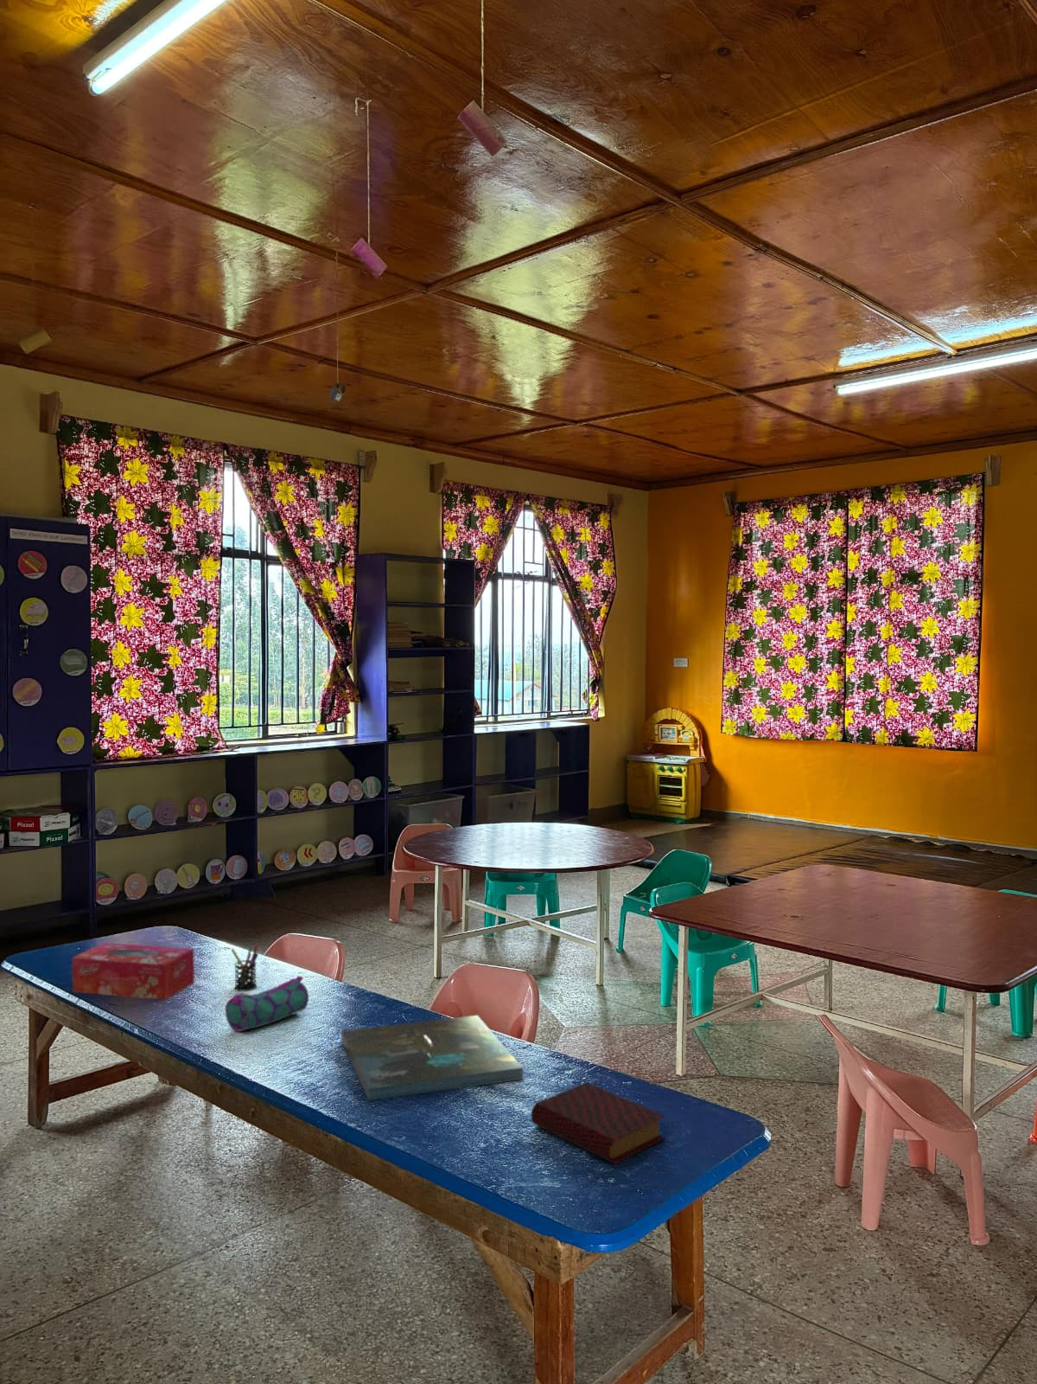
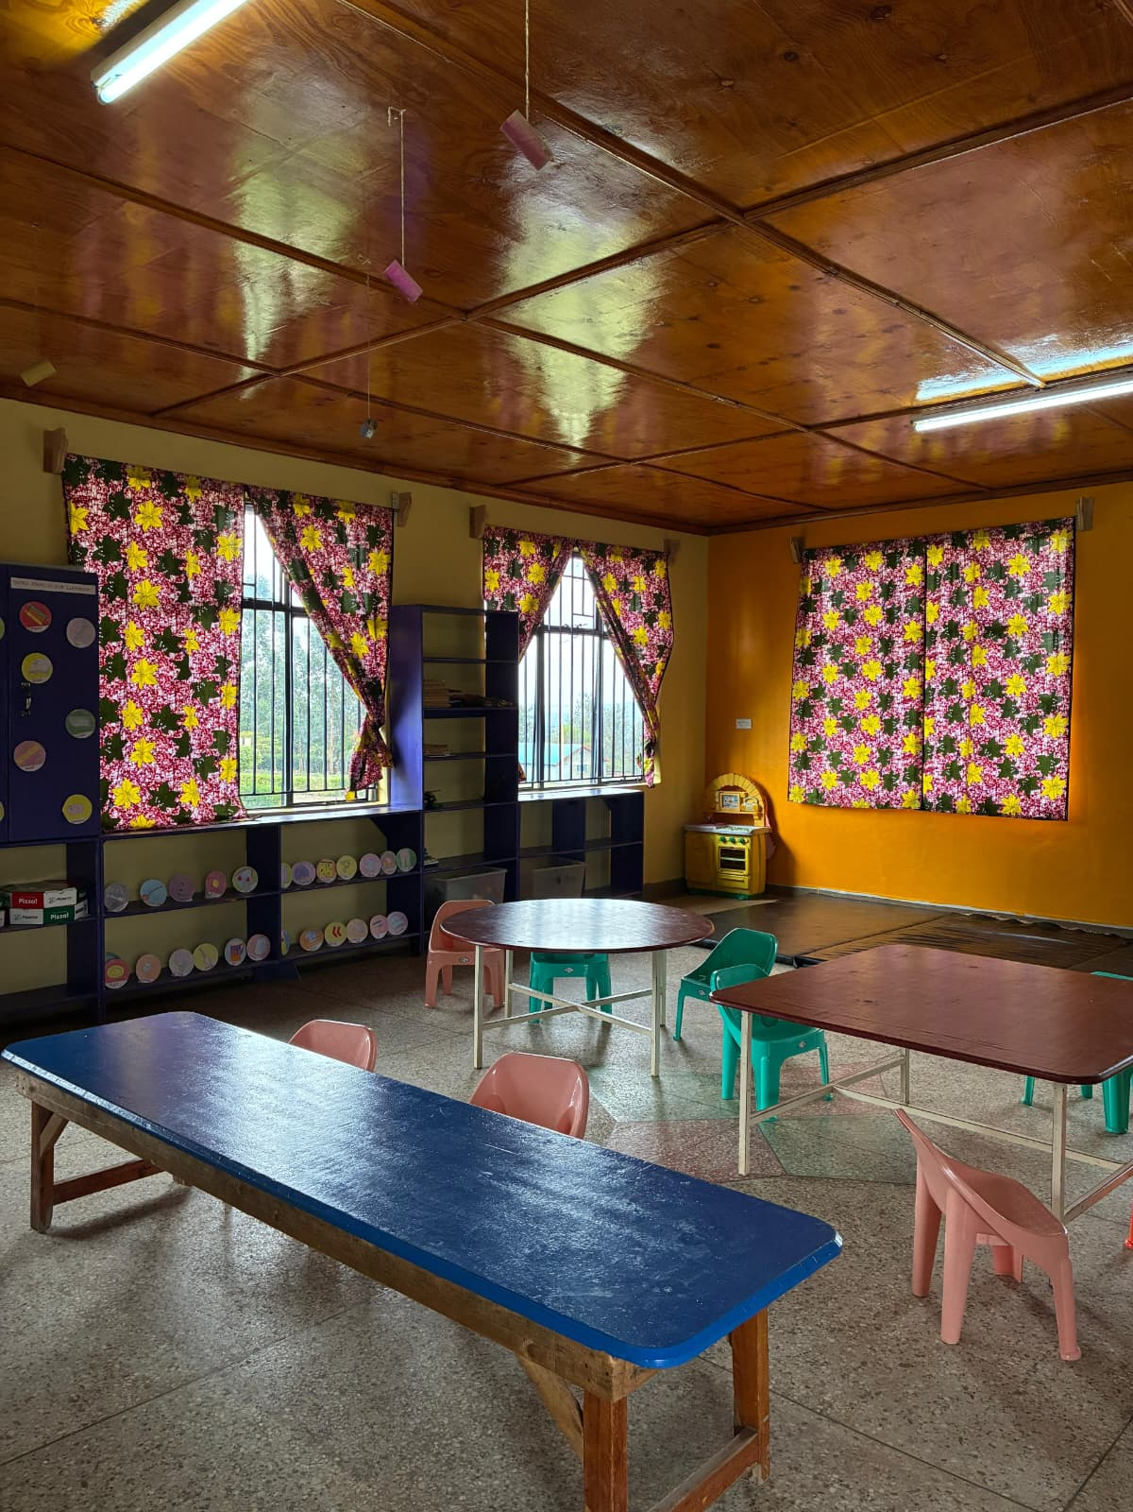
- tissue box (134, 970)
- pencil case (268, 1004)
- pen holder (247, 966)
- board game (428, 1049)
- book (597, 1121)
